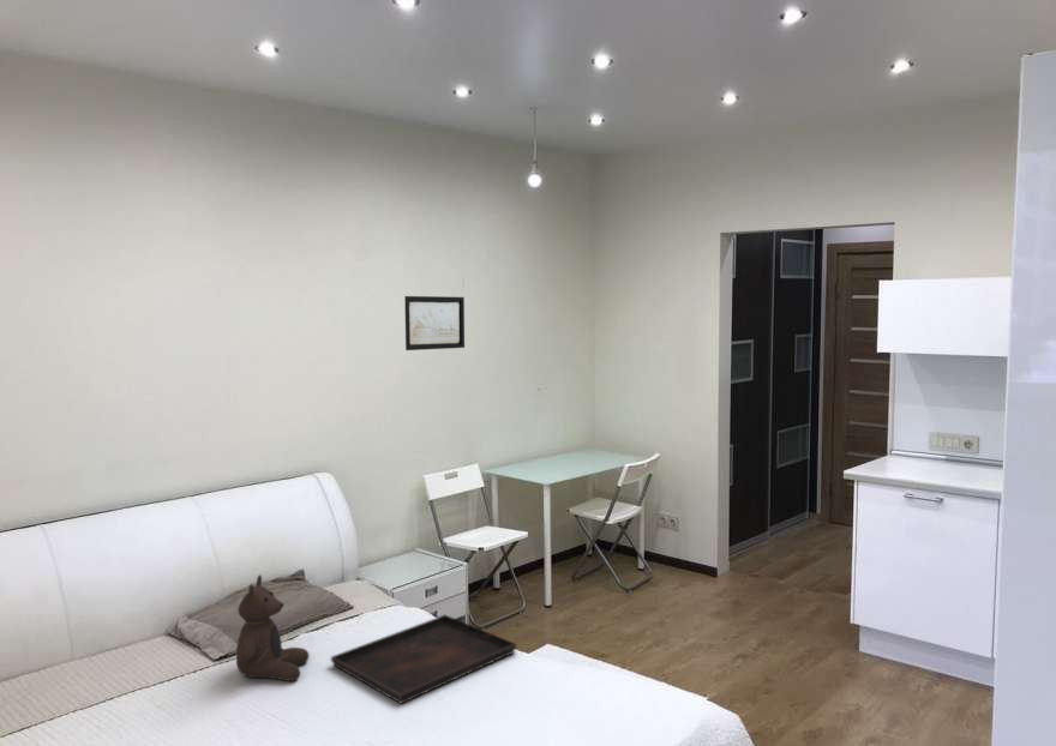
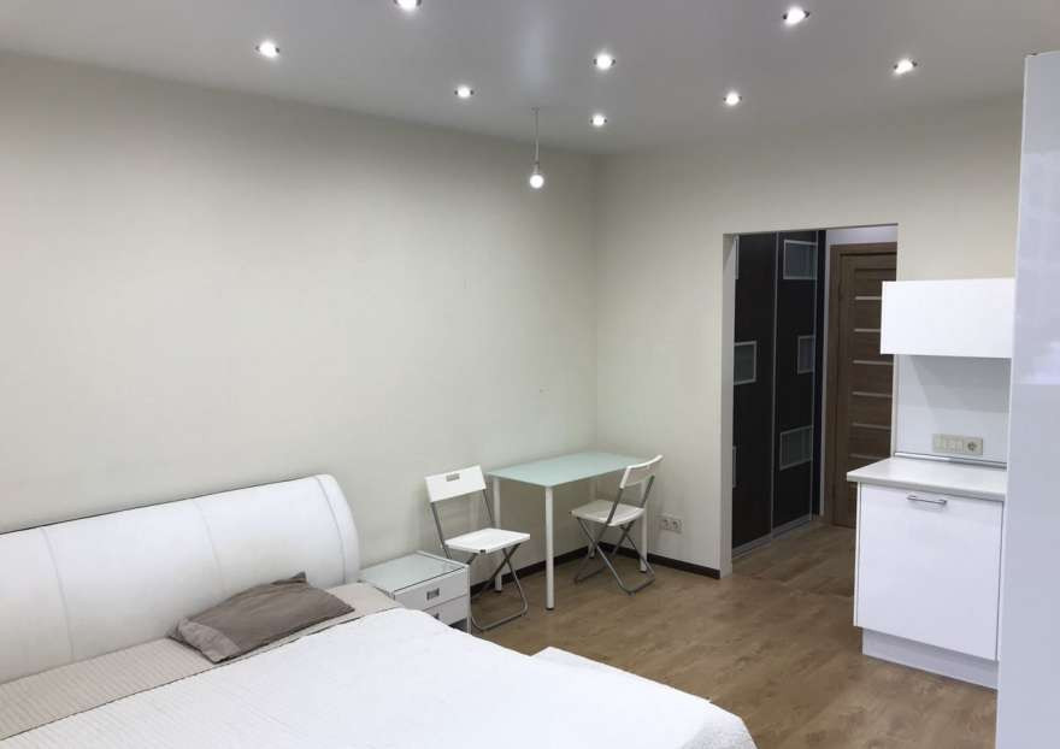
- wall art (436, 323)
- serving tray (425, 655)
- teddy bear (271, 626)
